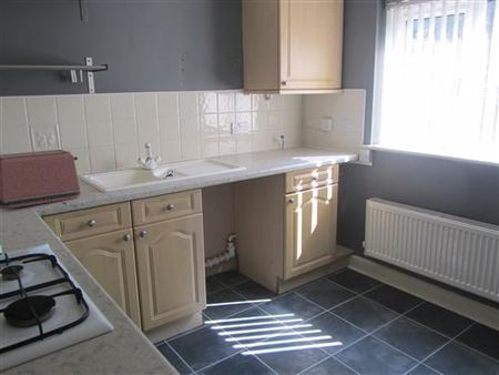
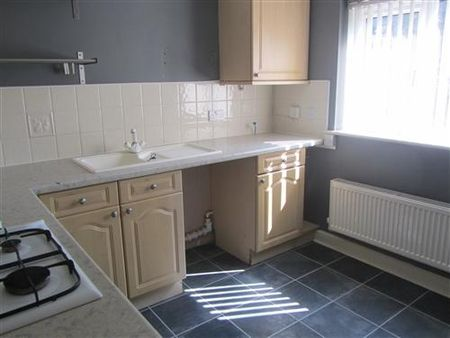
- toaster (38, 176)
